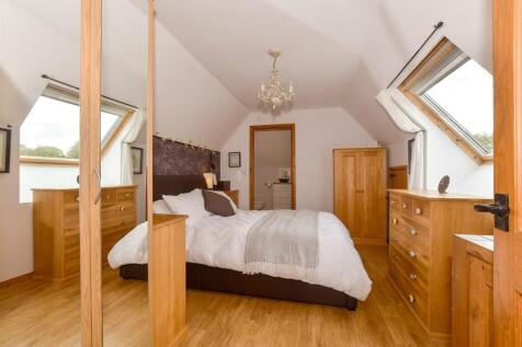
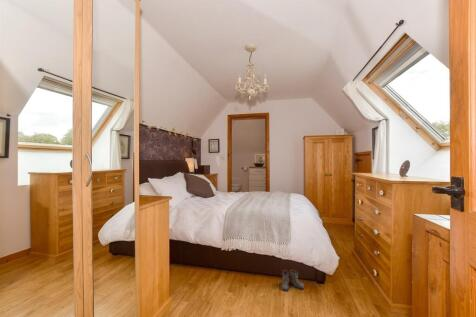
+ boots (290, 279)
